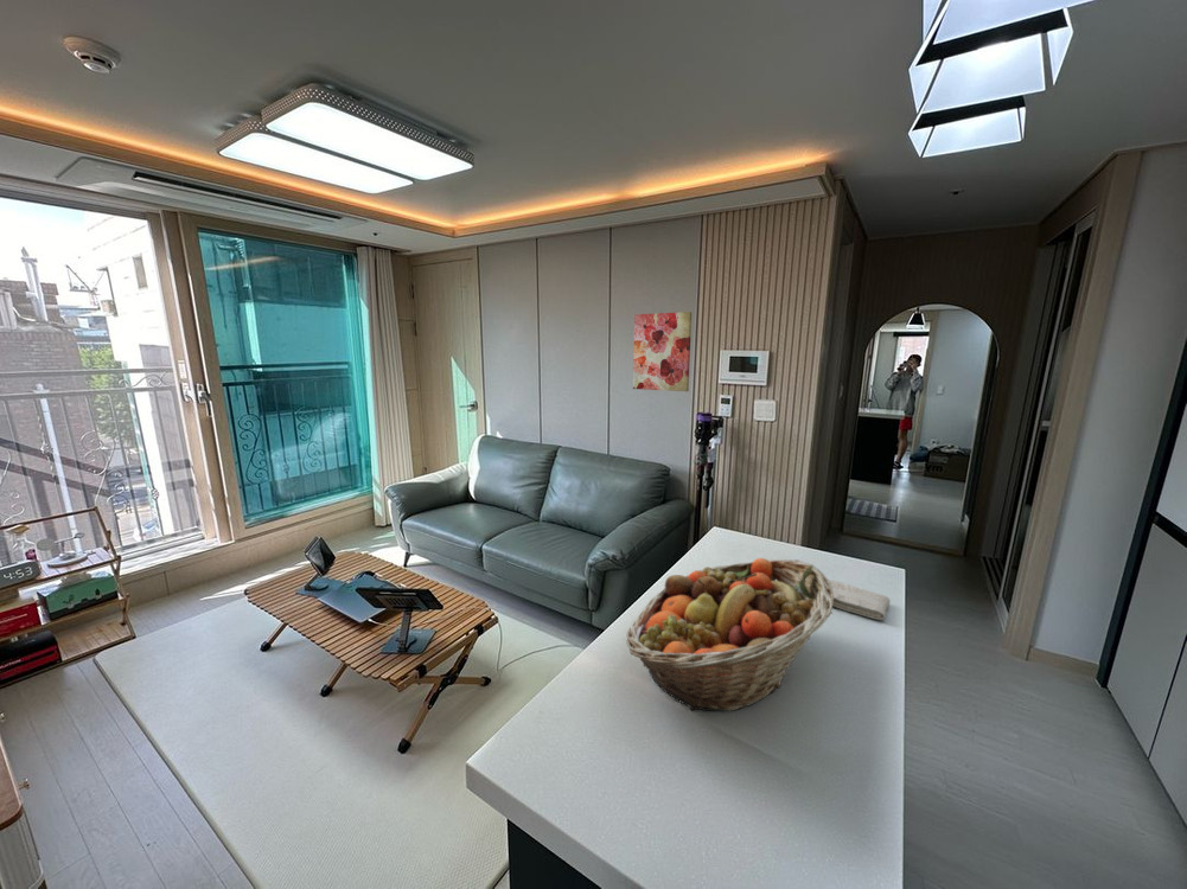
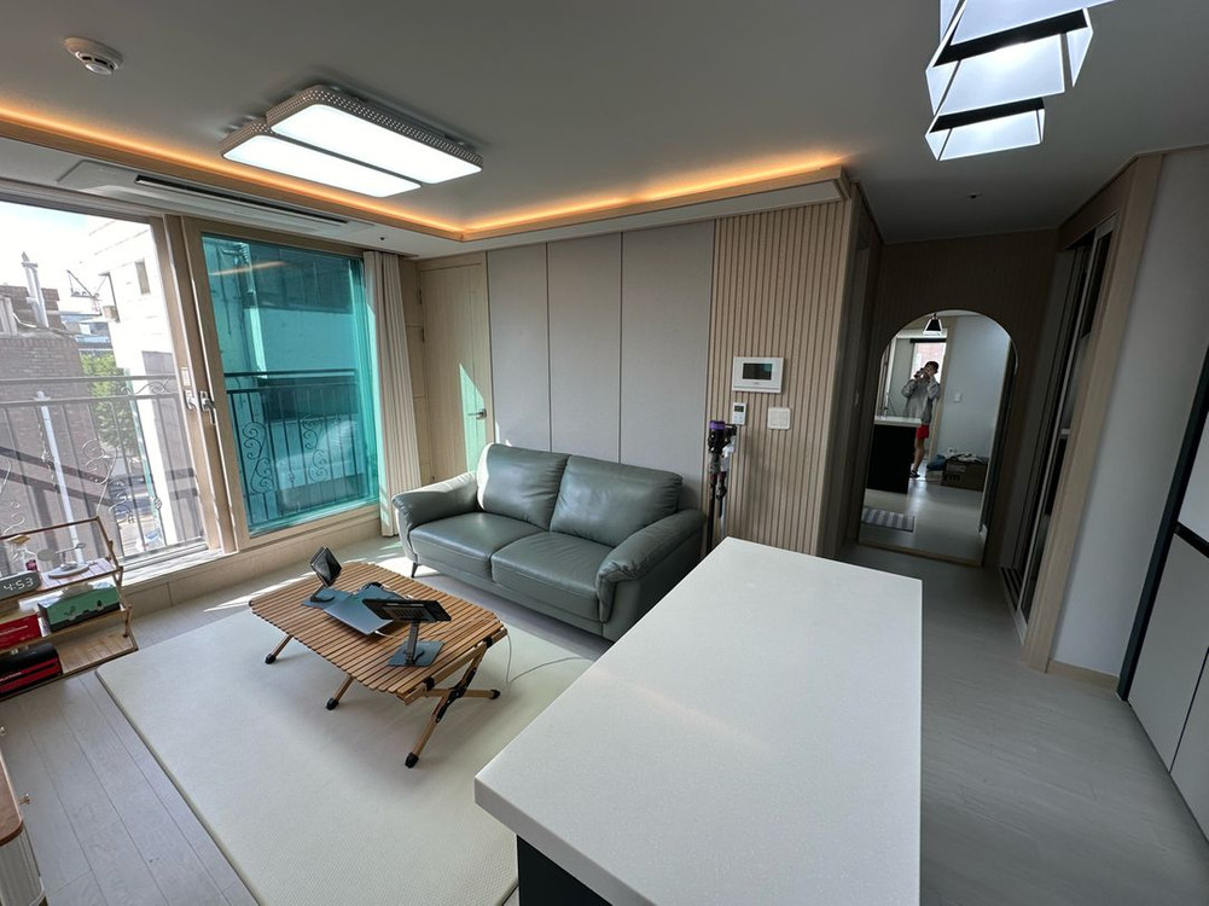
- wall art (660, 352)
- washcloth (850, 596)
- fruit basket (727, 619)
